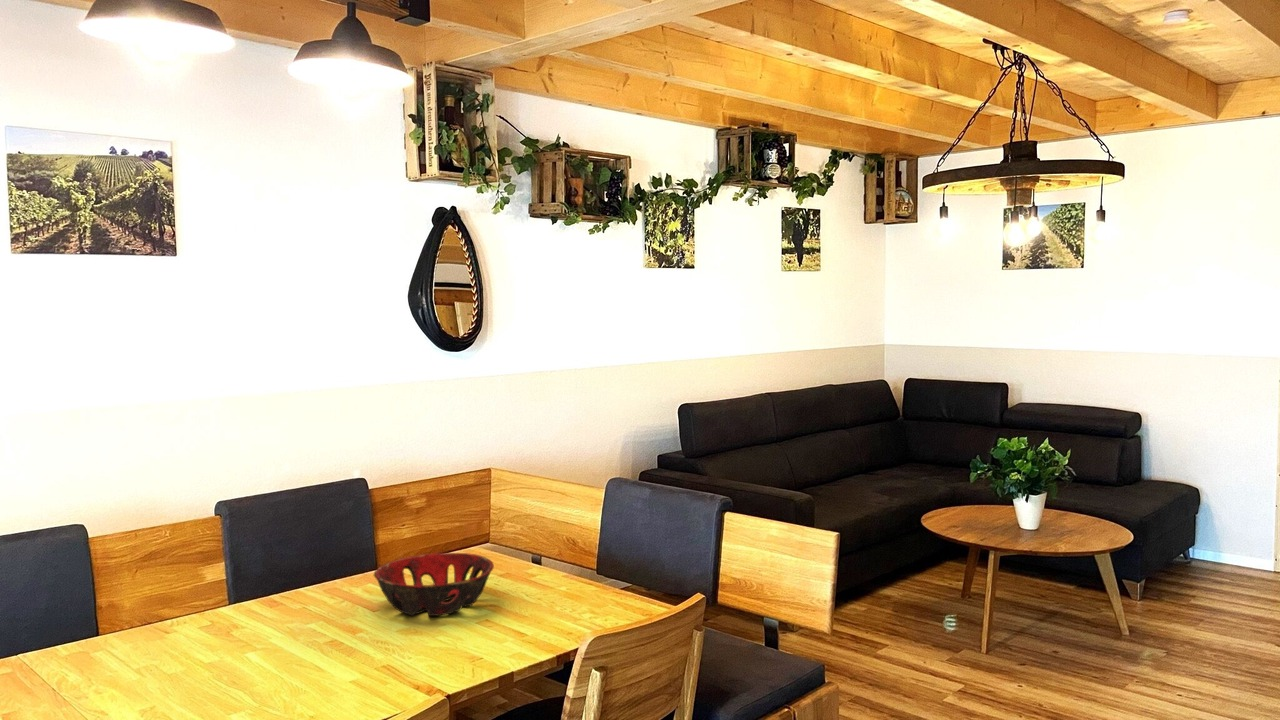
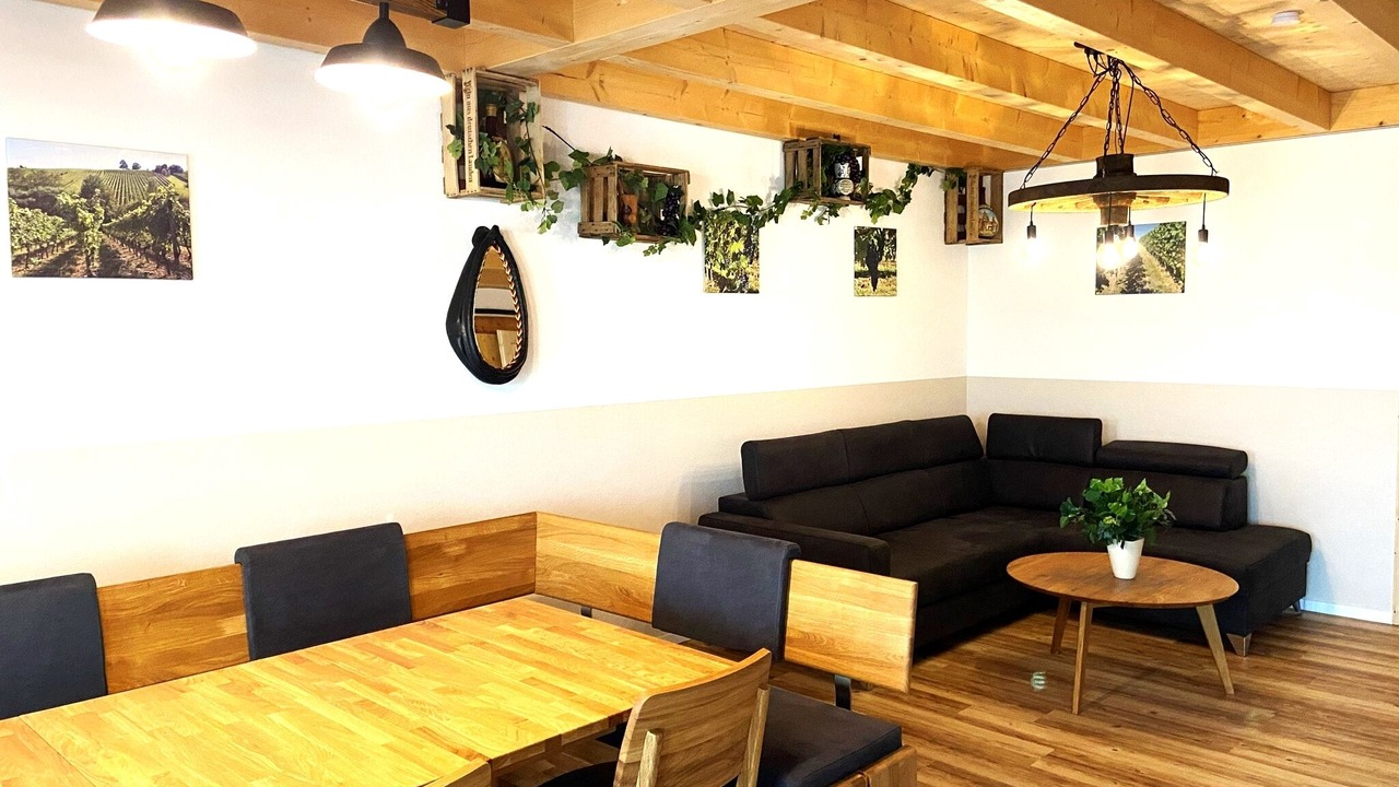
- decorative bowl (435, 585)
